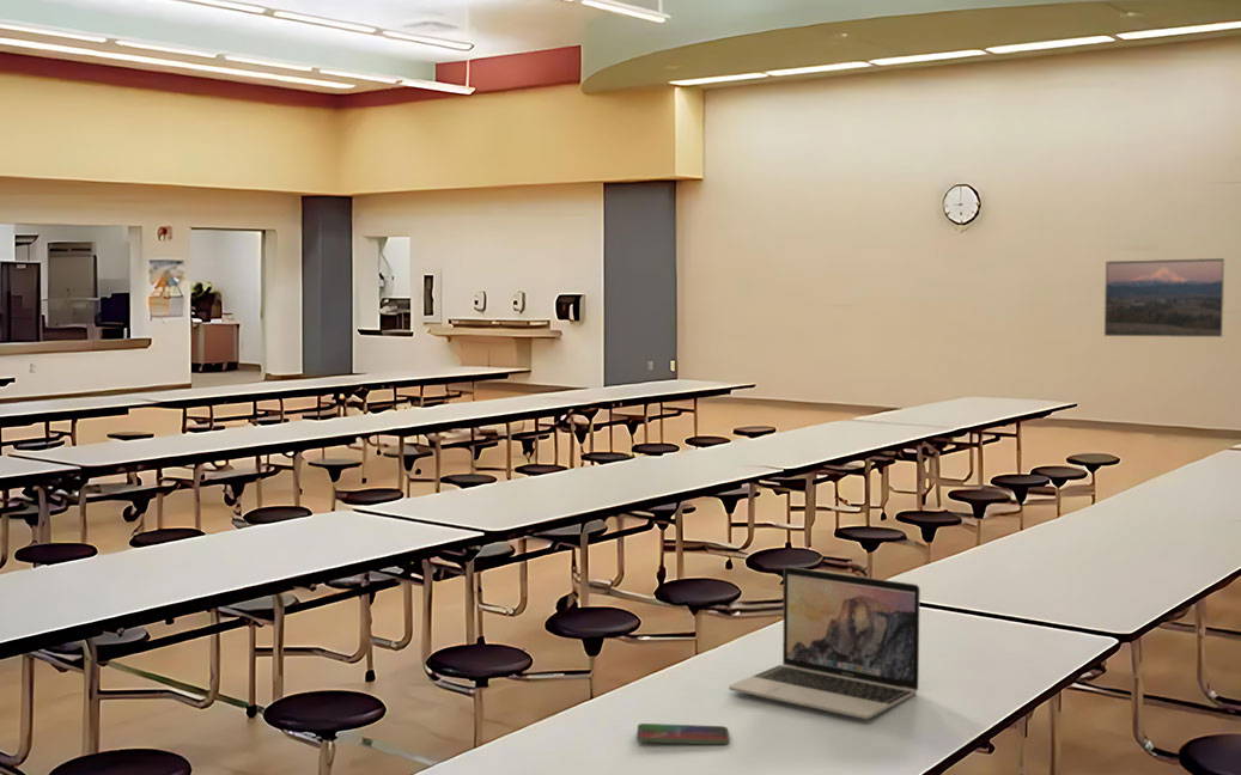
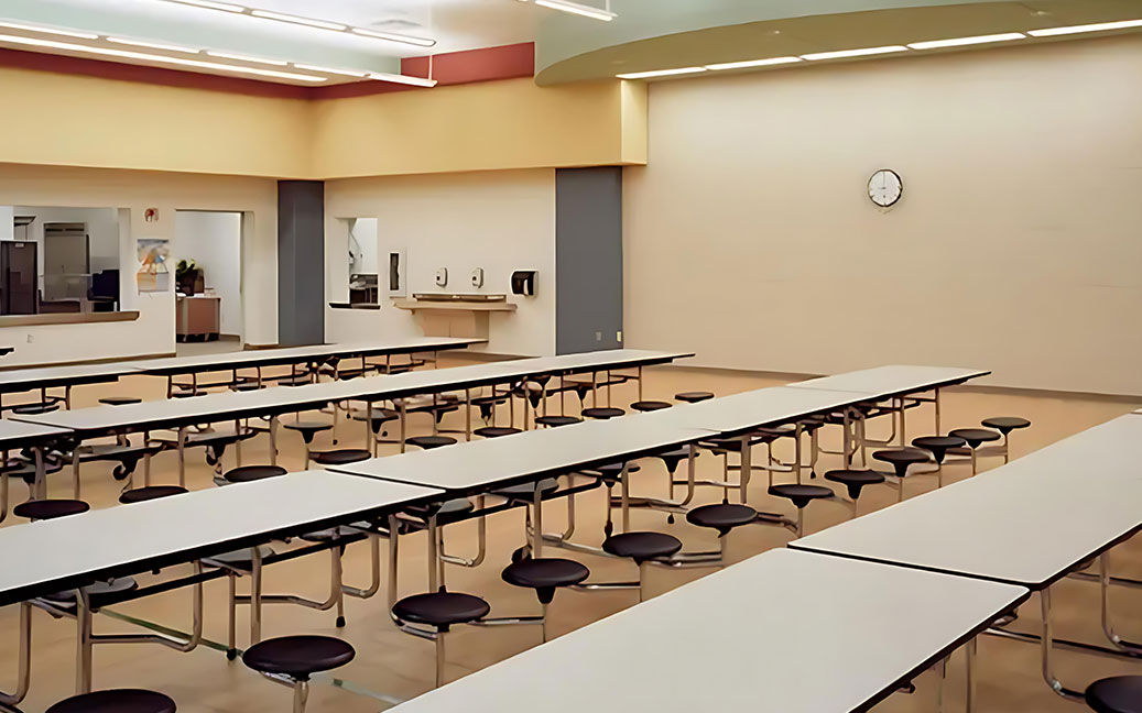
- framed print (1162, 298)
- laptop (822, 637)
- smartphone (682, 733)
